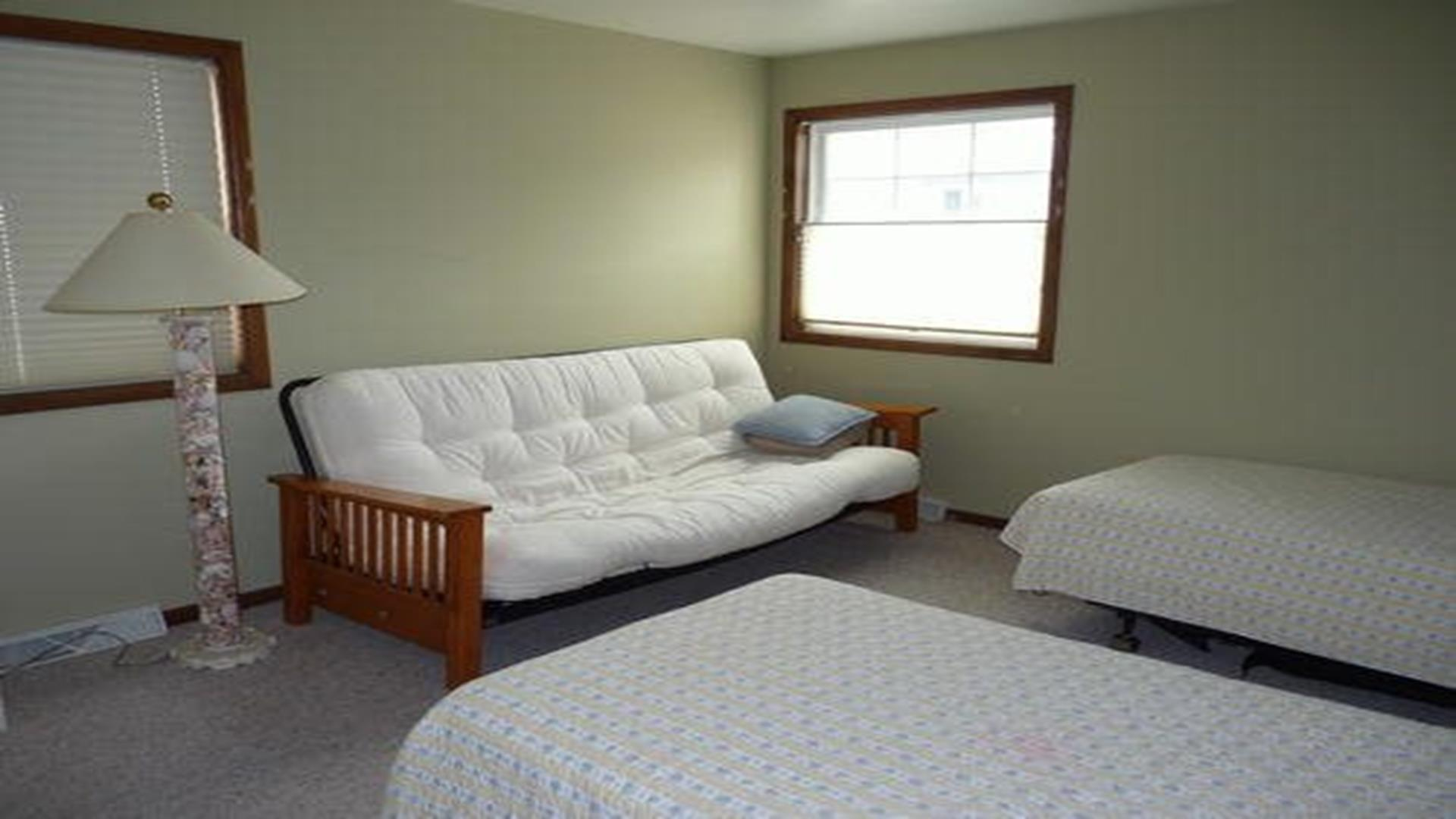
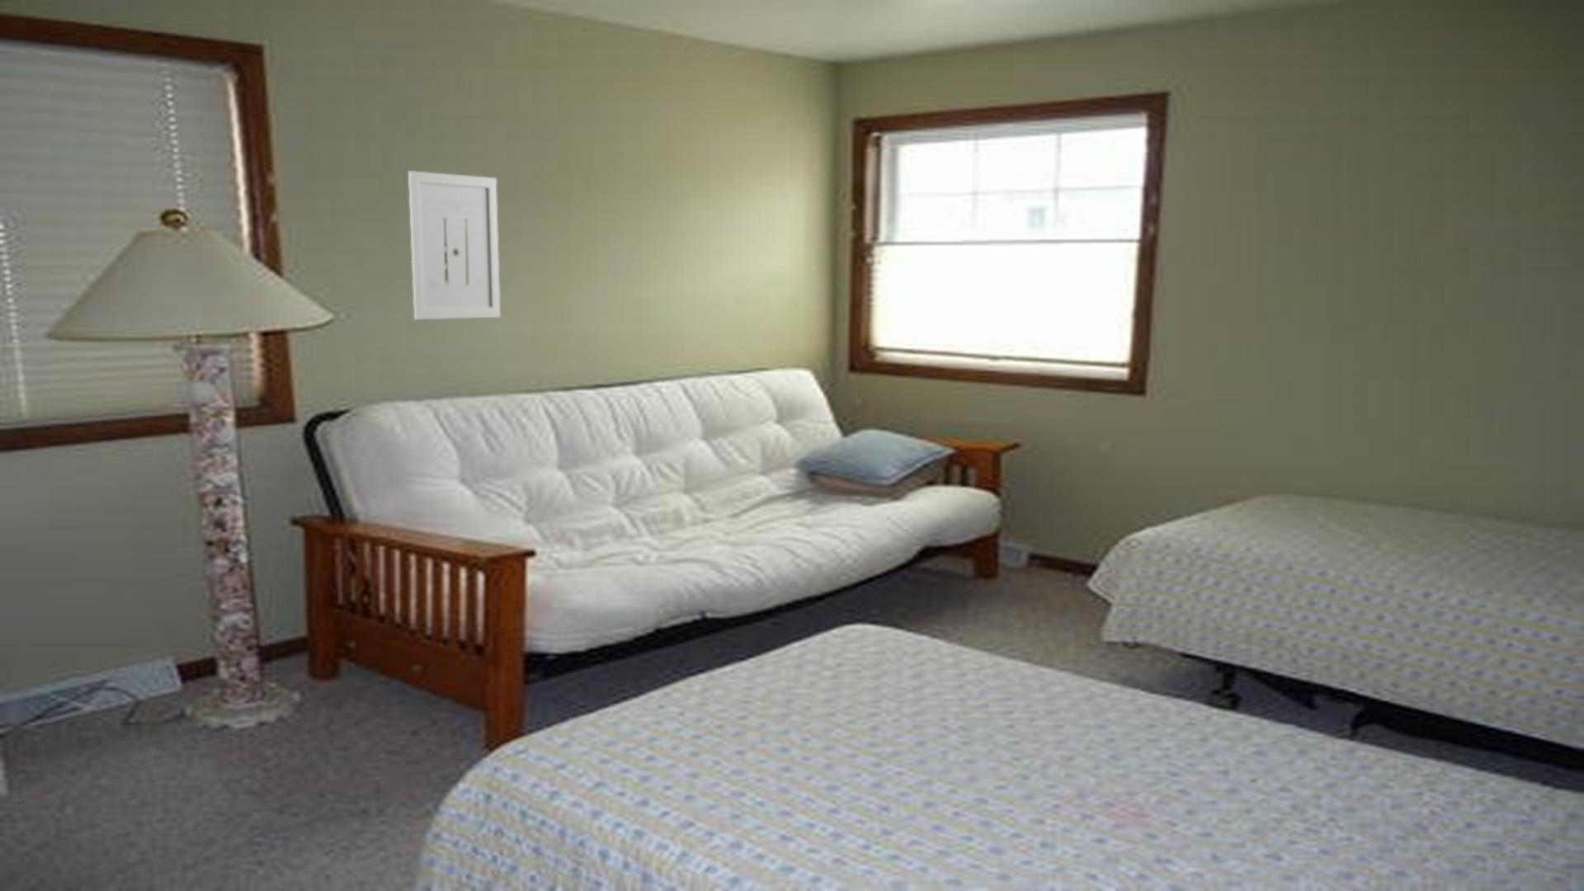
+ wall art (456, 247)
